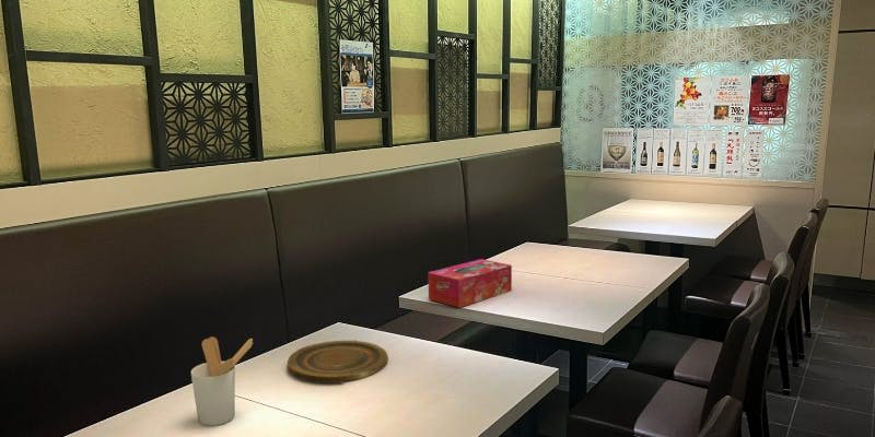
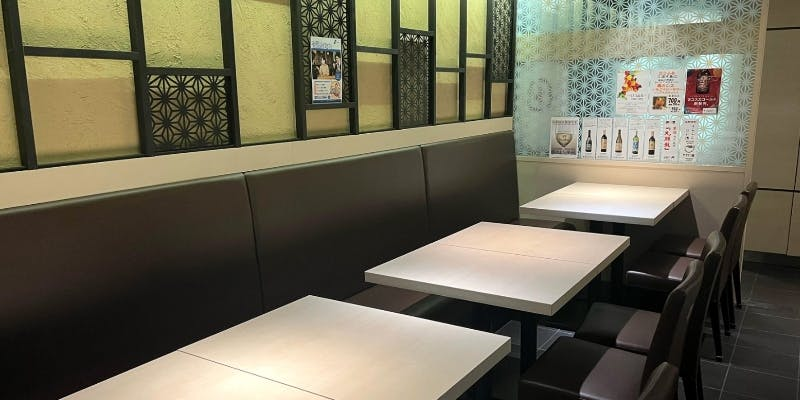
- tissue box (470, 282)
- plate (338, 359)
- utensil holder (225, 379)
